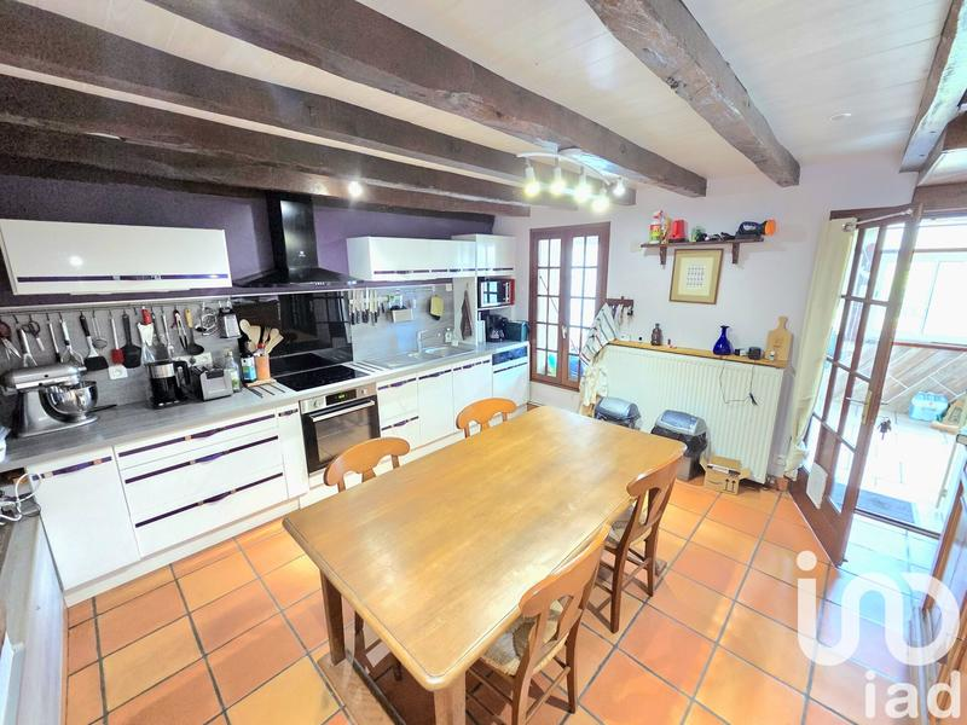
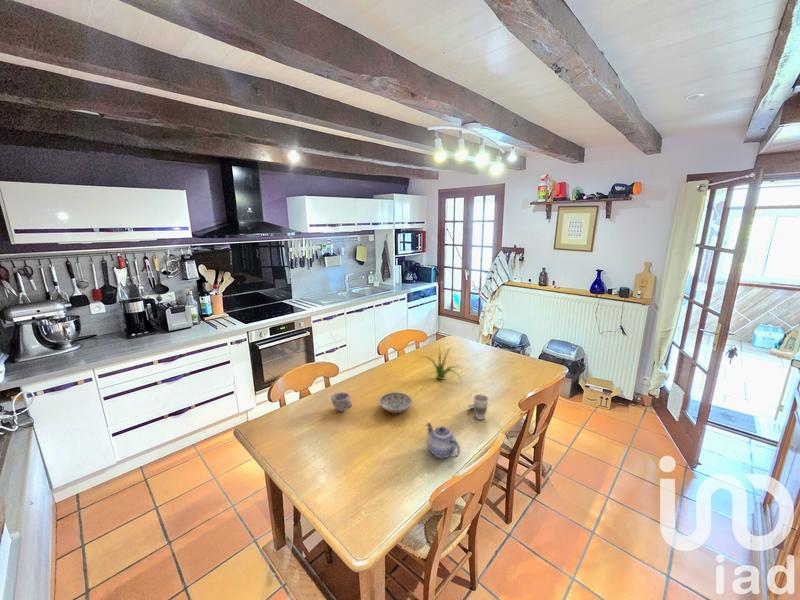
+ cup (343, 403)
+ plant (445, 359)
+ cup (478, 404)
+ bowl (395, 404)
+ teapot (441, 439)
